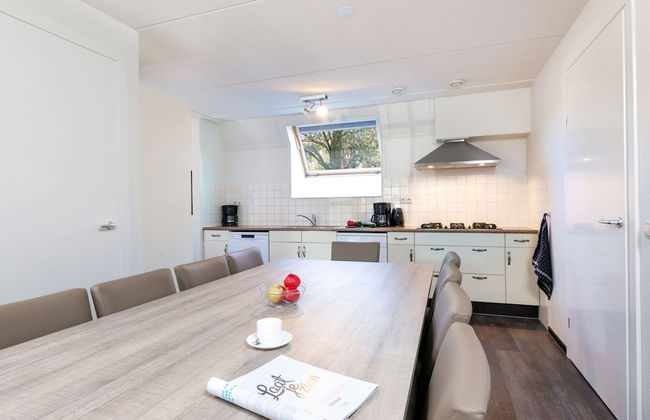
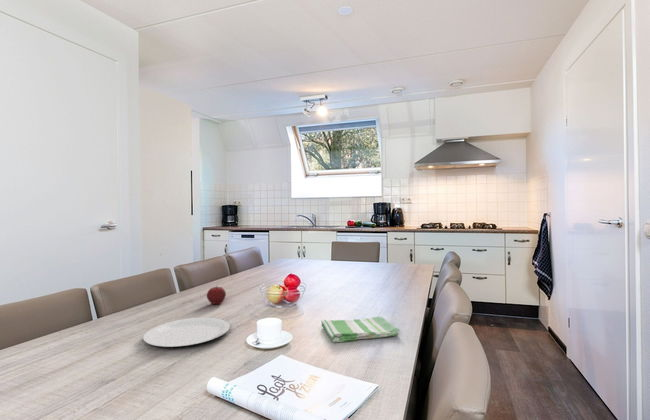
+ plate (188, 332)
+ dish towel (358, 326)
+ apple (216, 294)
